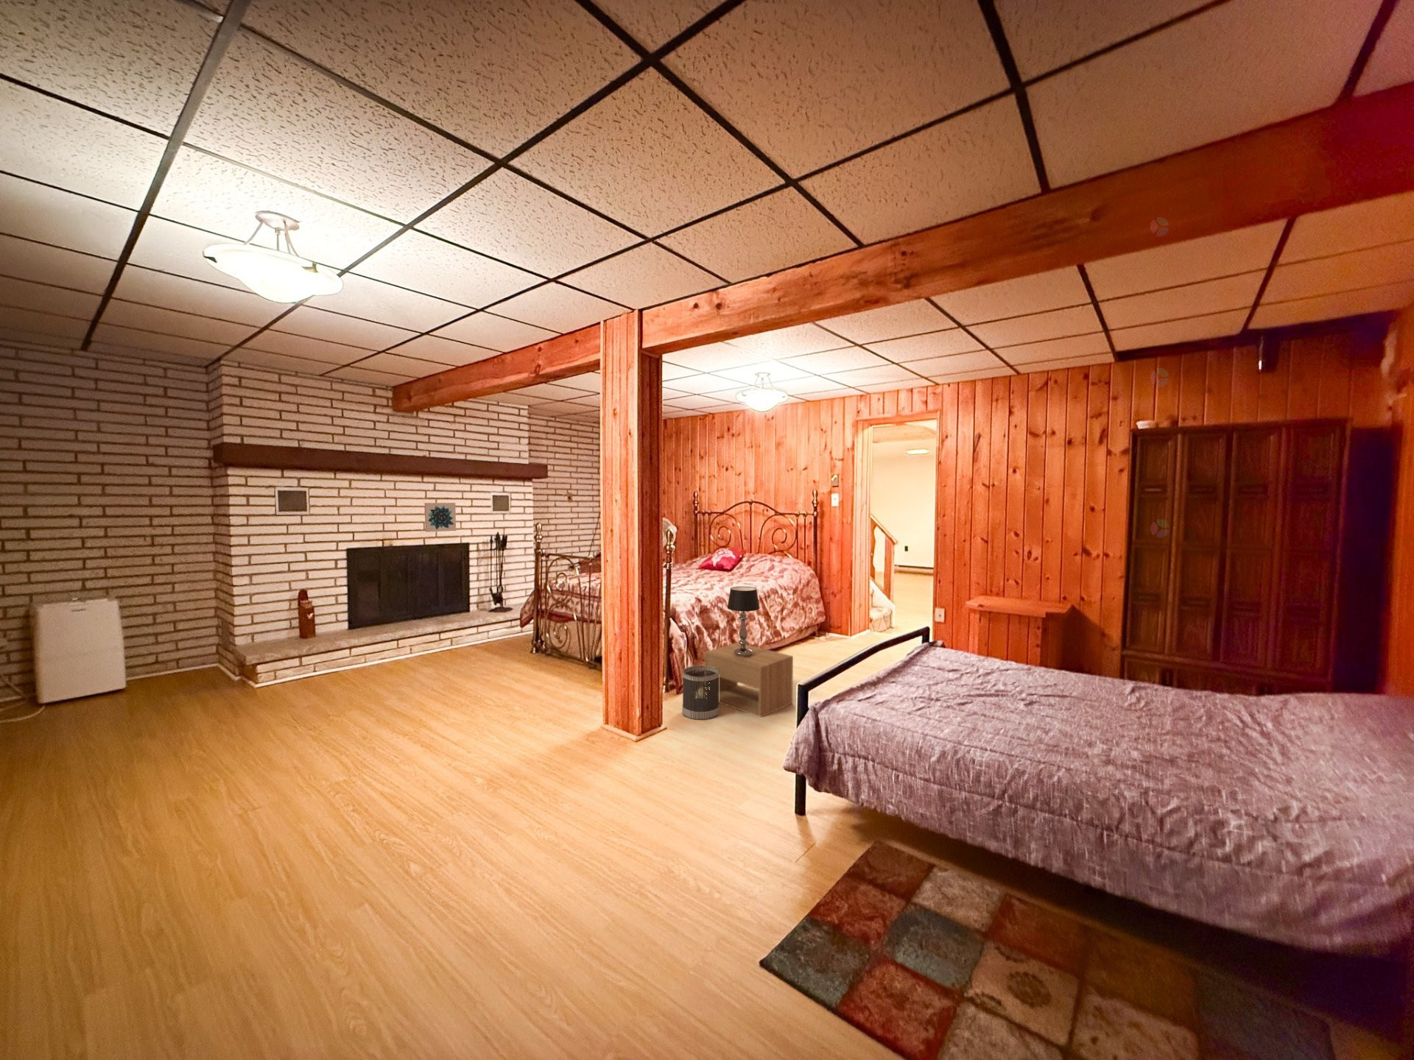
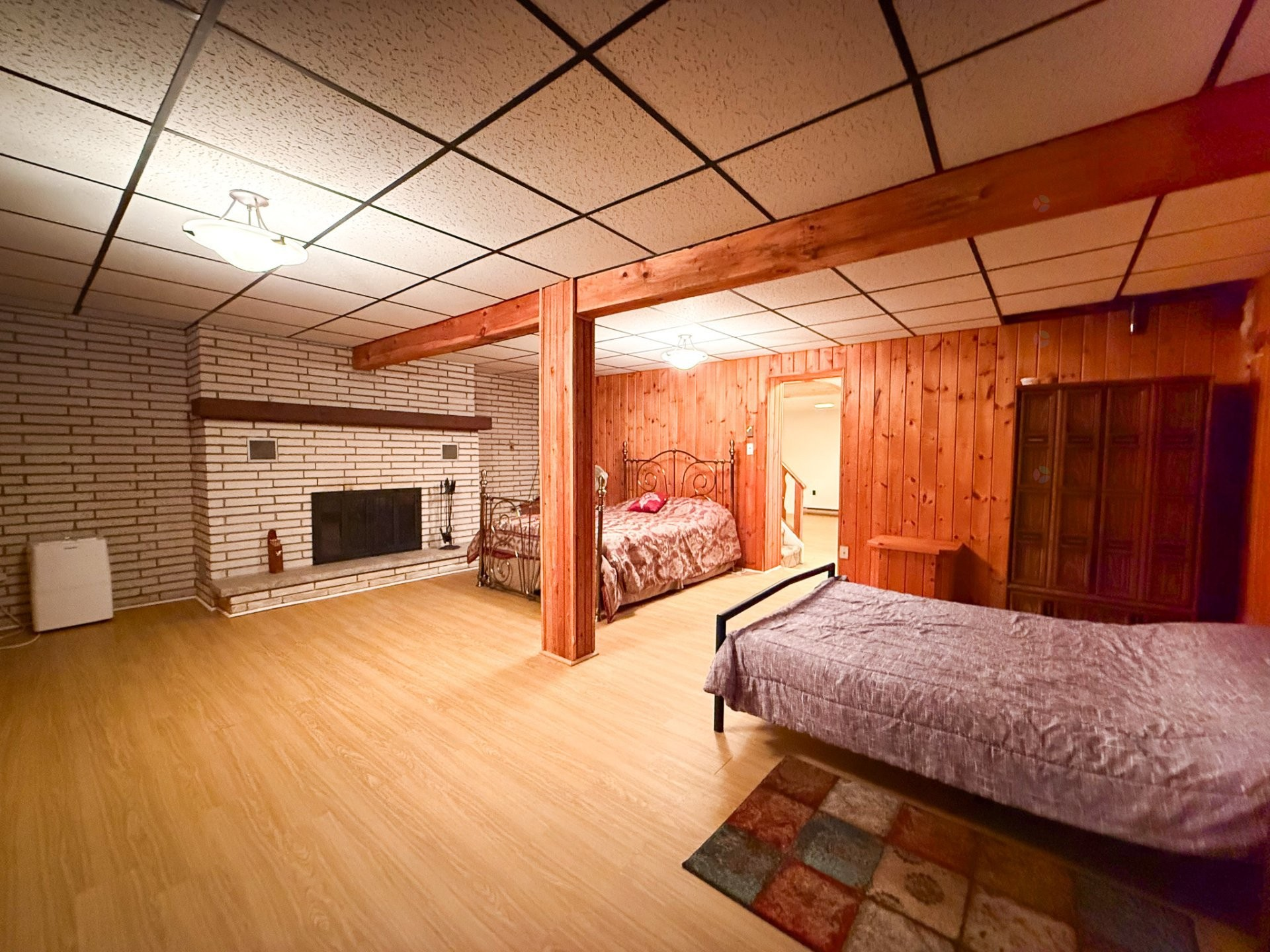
- wall art (441, 517)
- nightstand (747, 677)
- wastebasket (700, 691)
- table lamp (743, 621)
